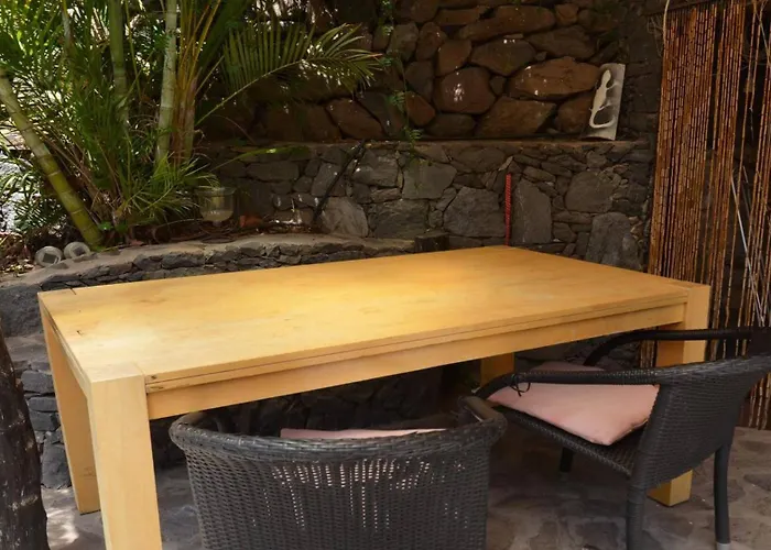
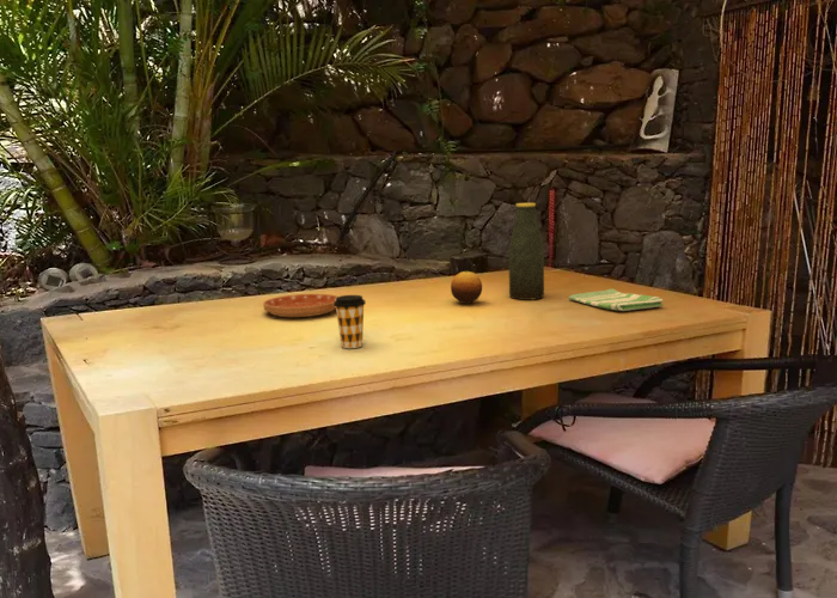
+ fruit (466, 287)
+ dish towel (615, 299)
+ bottle (526, 250)
+ saucer (303, 305)
+ coffee cup (350, 321)
